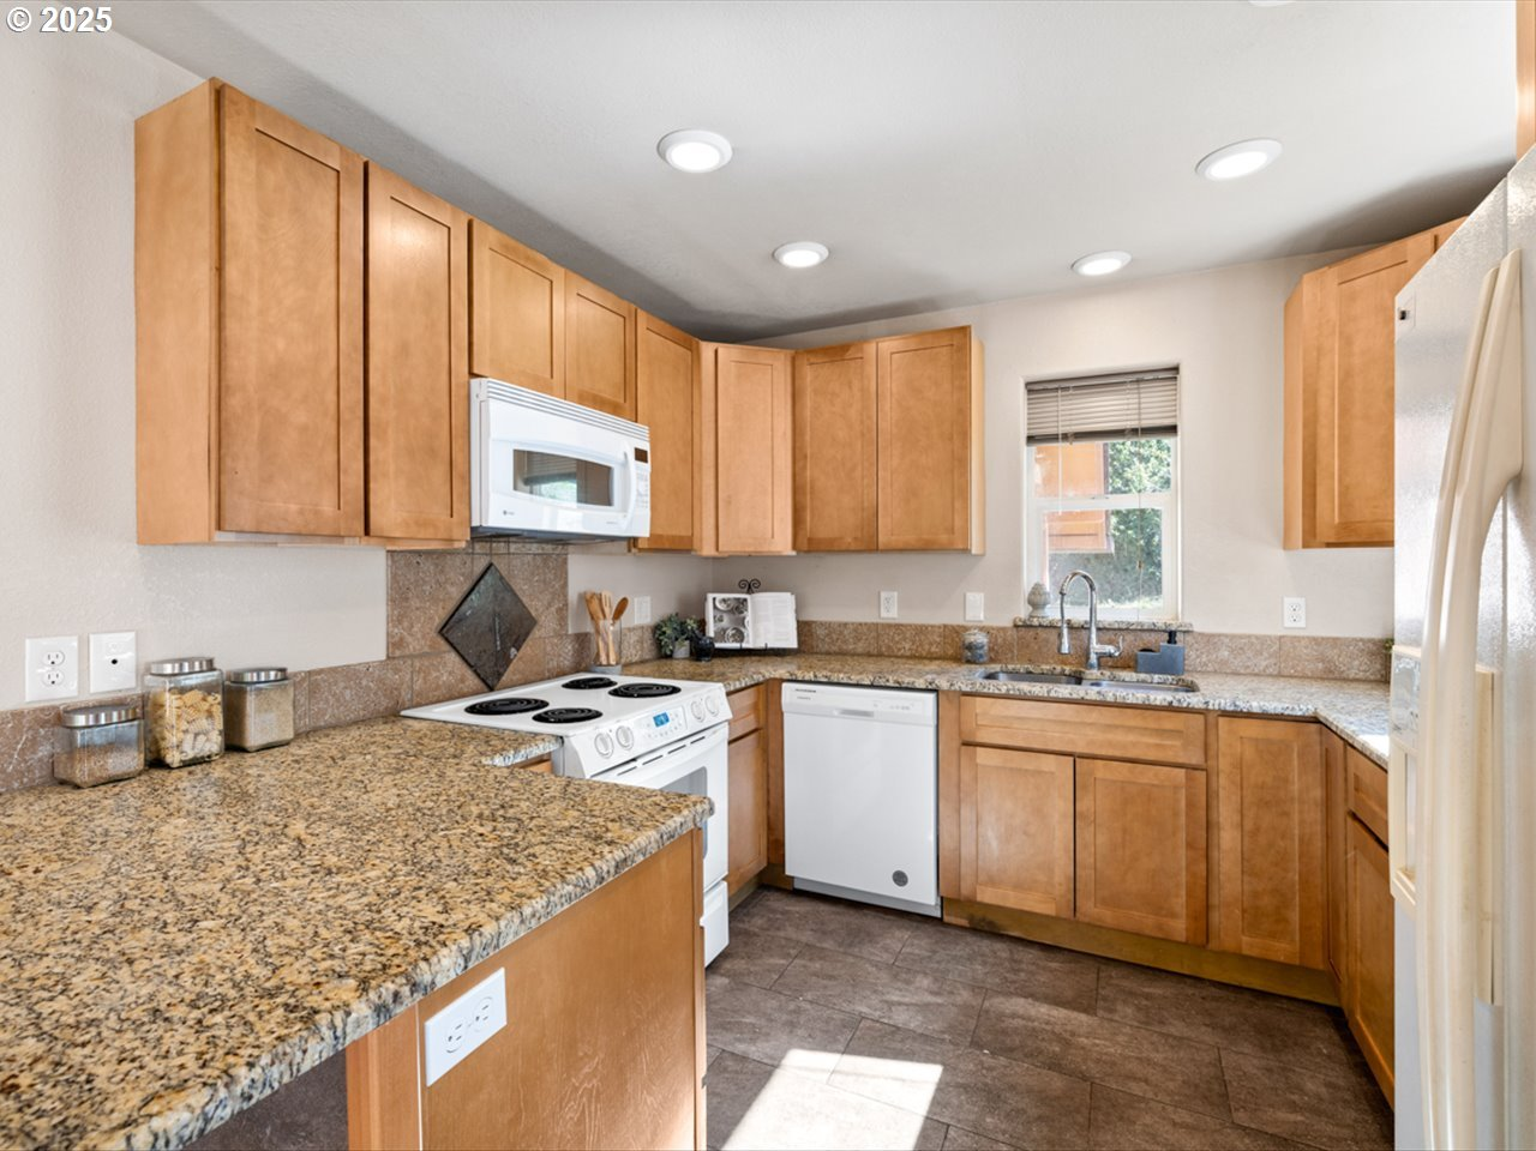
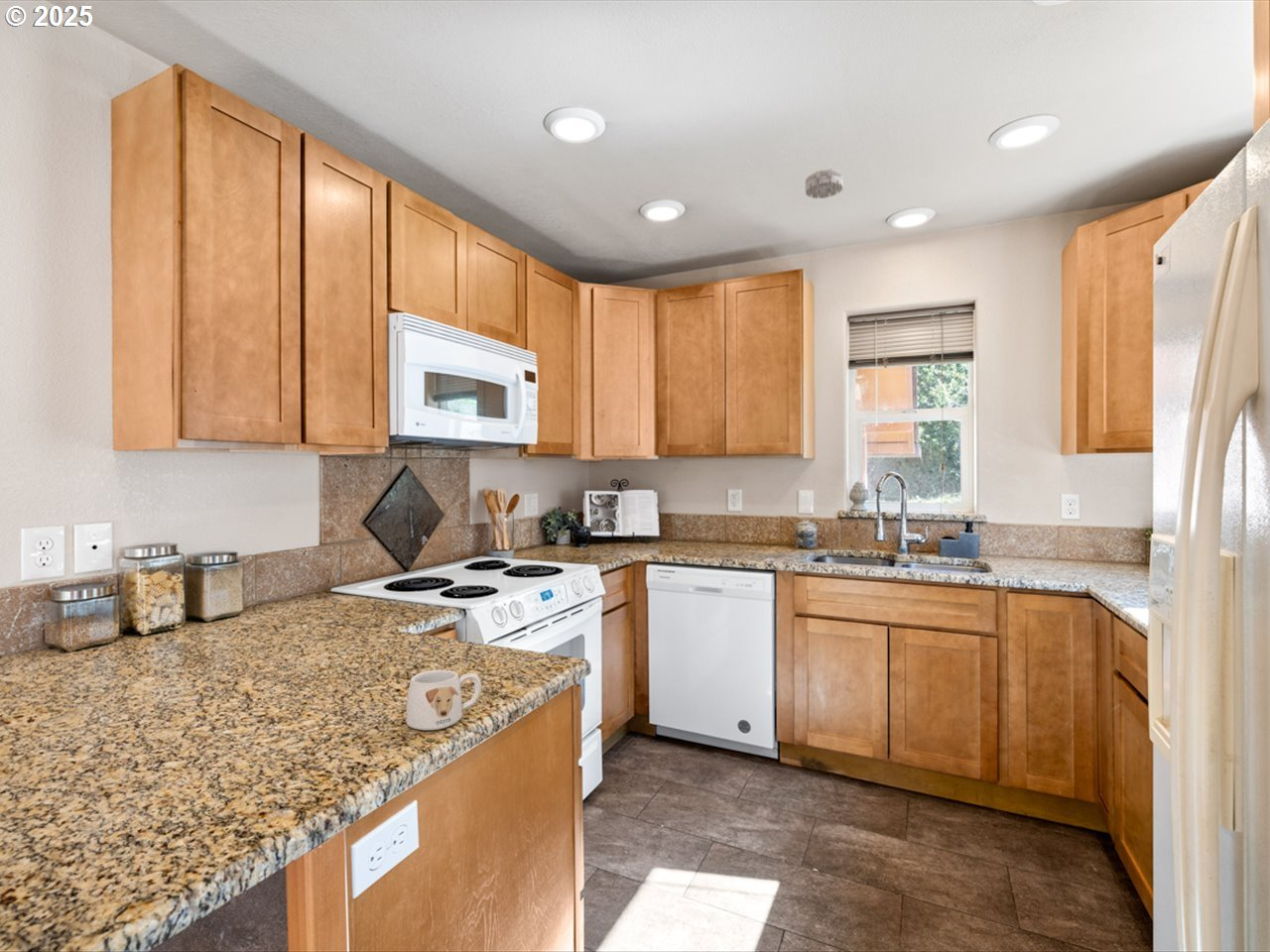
+ mug (444, 696)
+ smoke detector (824, 183)
